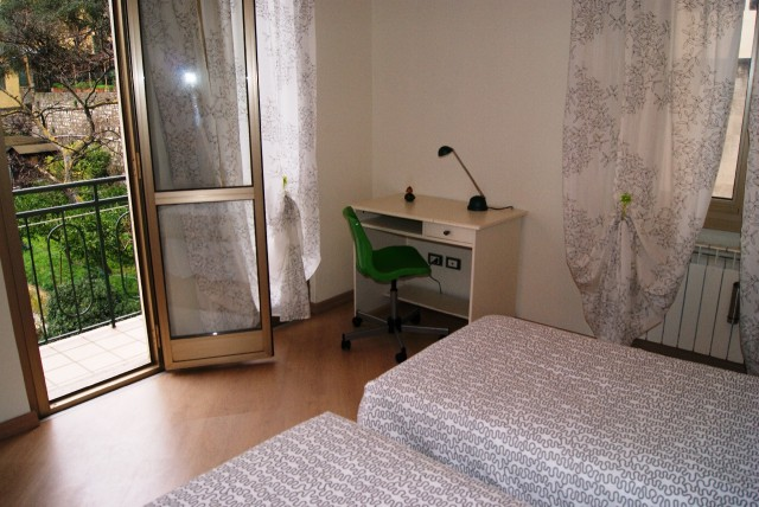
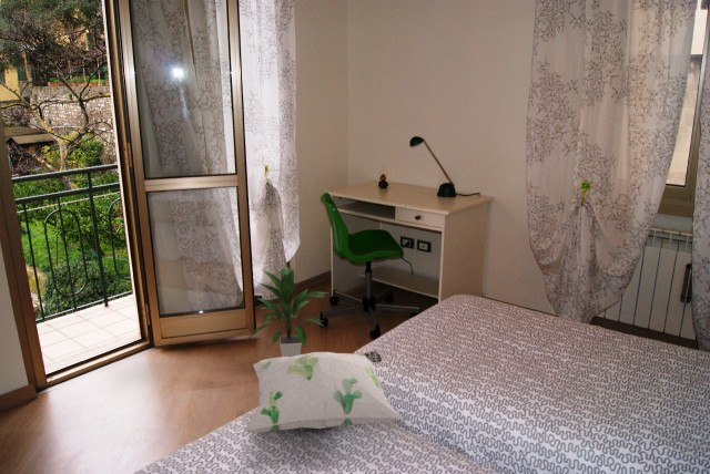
+ indoor plant (286, 316)
+ decorative pillow (322, 387)
